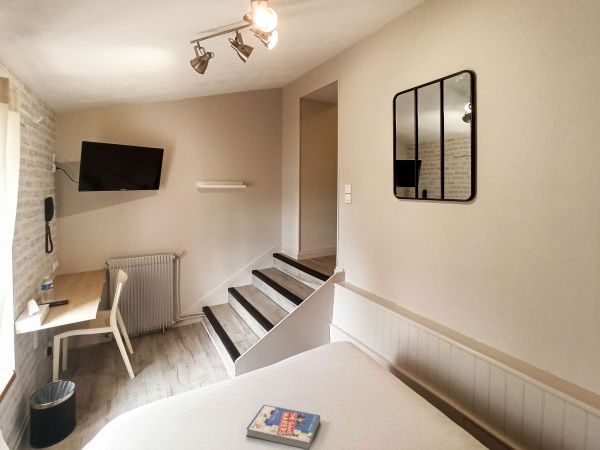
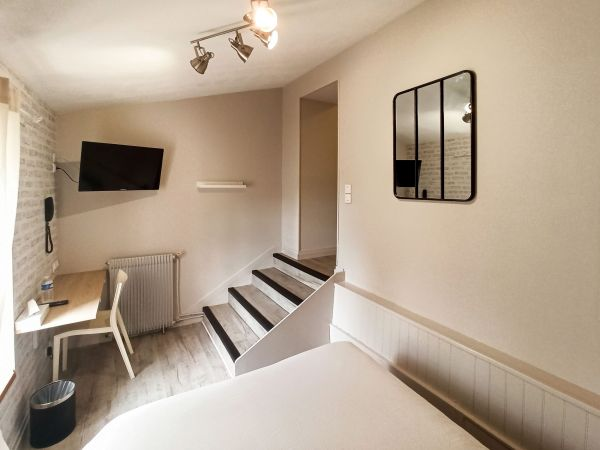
- book (284, 424)
